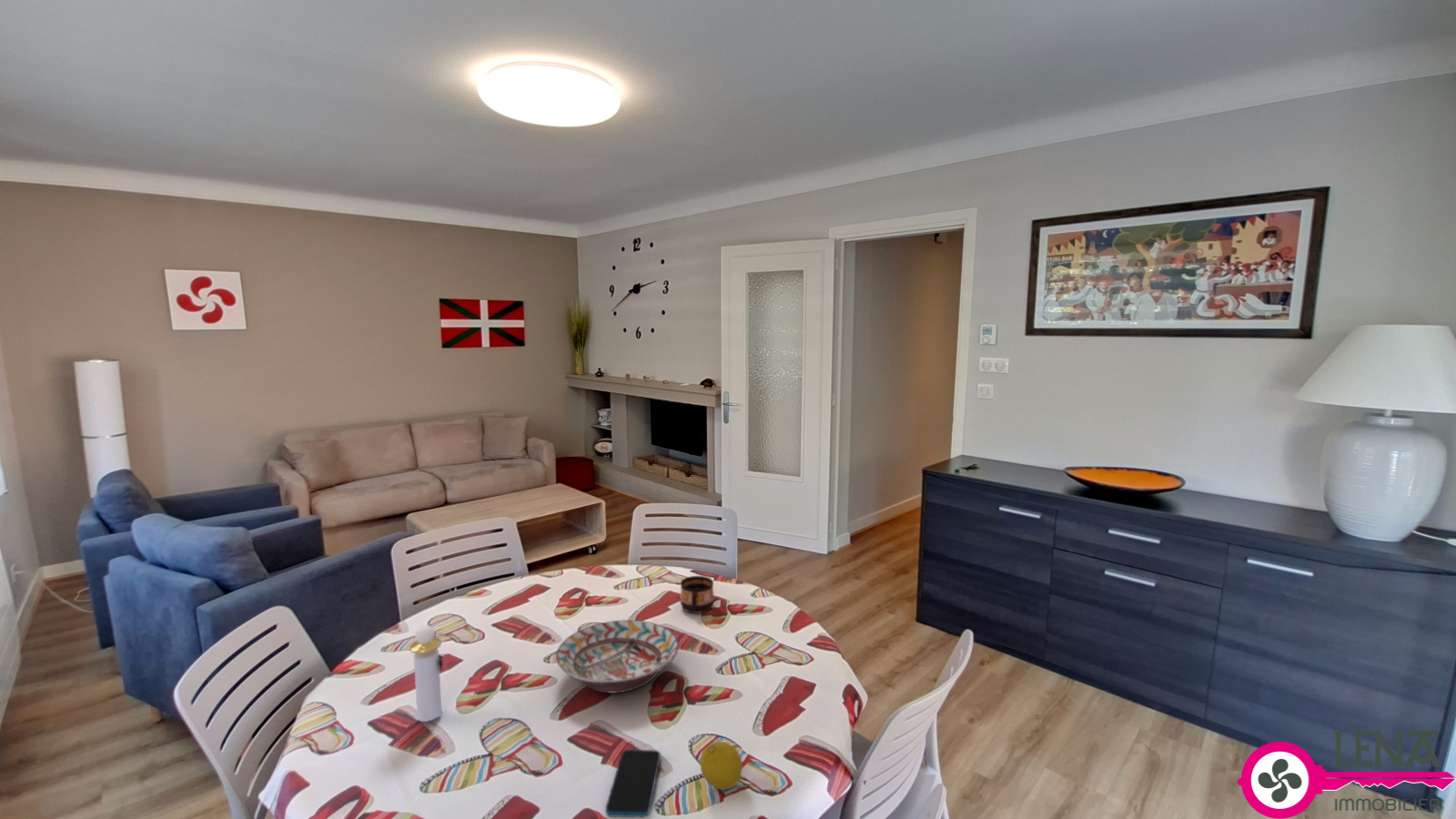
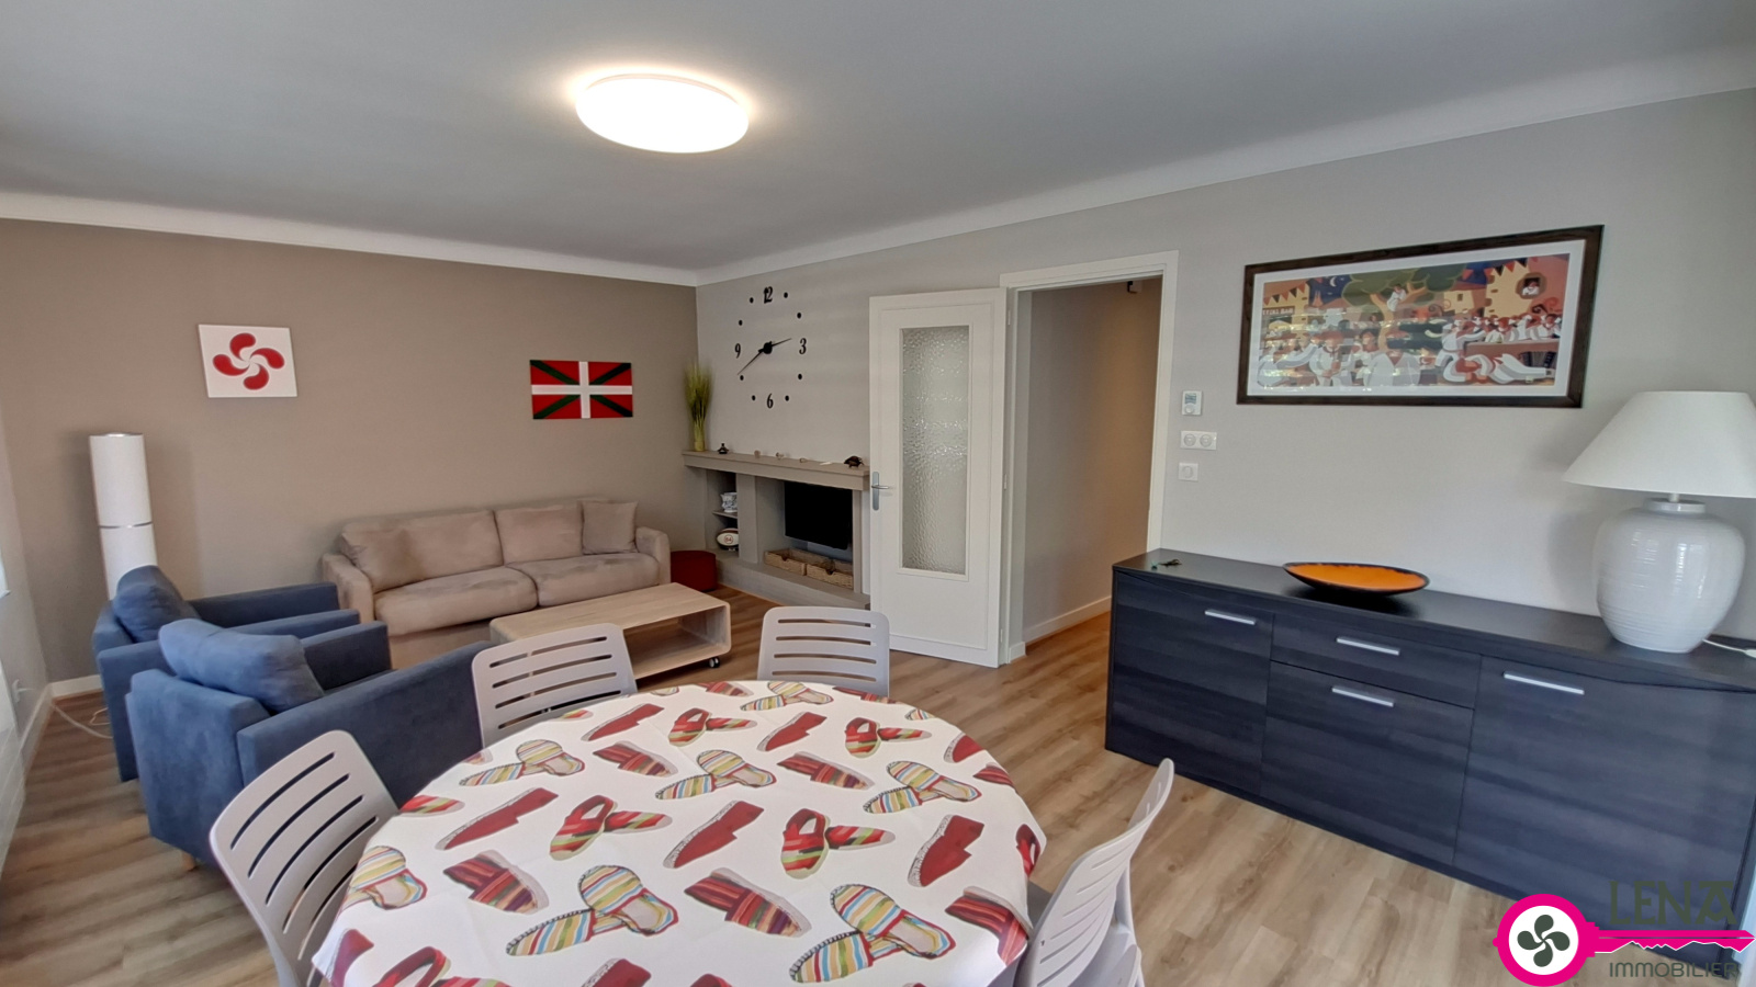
- smartphone (634, 781)
- decorative bowl (619, 662)
- cup (695, 595)
- perfume bottle (427, 672)
- fruit (721, 763)
